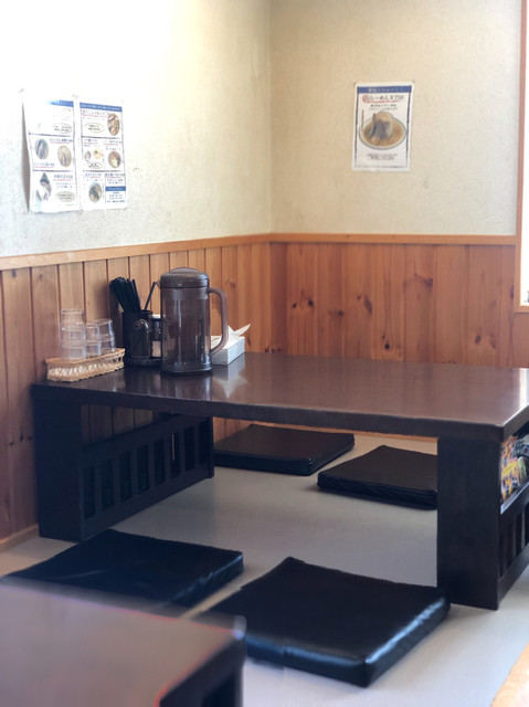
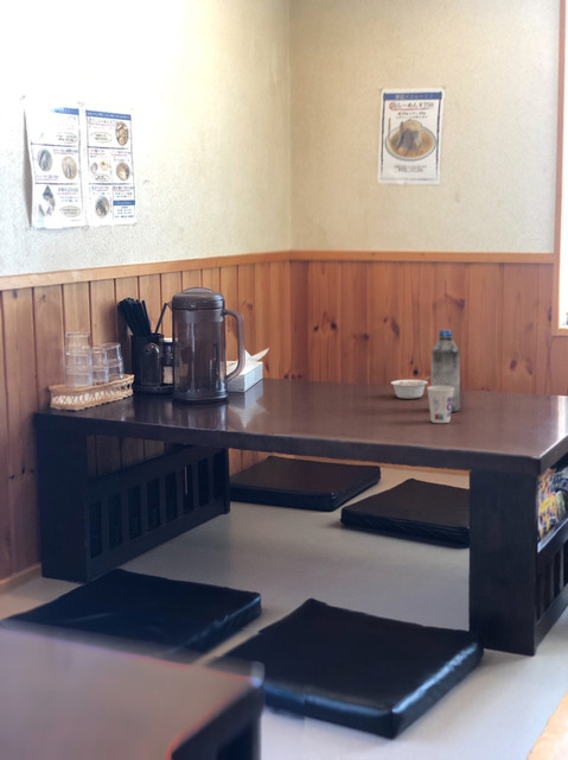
+ water bottle (445, 369)
+ legume (409, 387)
+ cup (440, 404)
